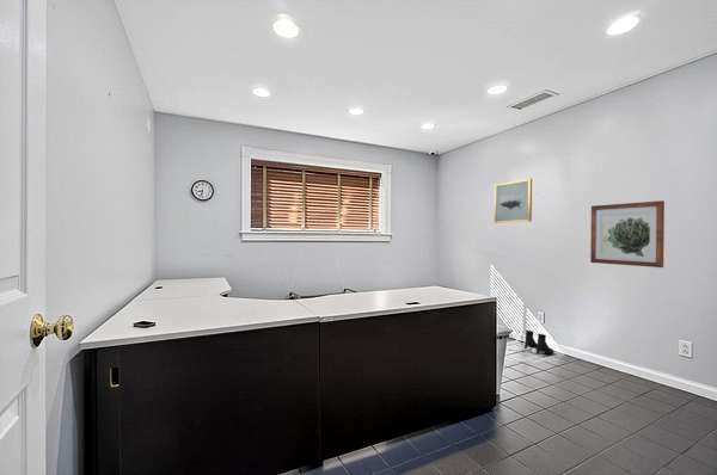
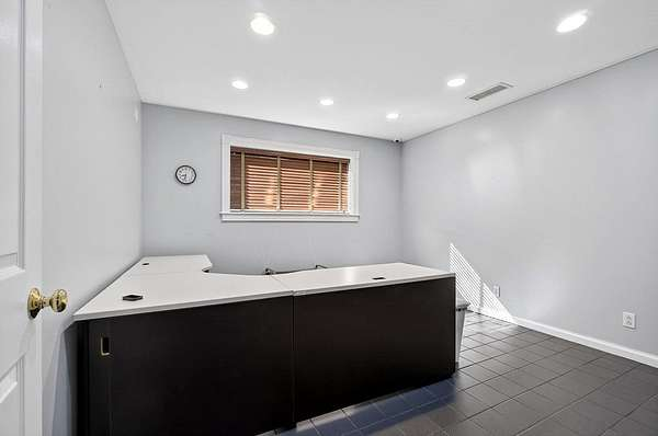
- boots (539, 340)
- wall art (511, 202)
- wall art (624, 234)
